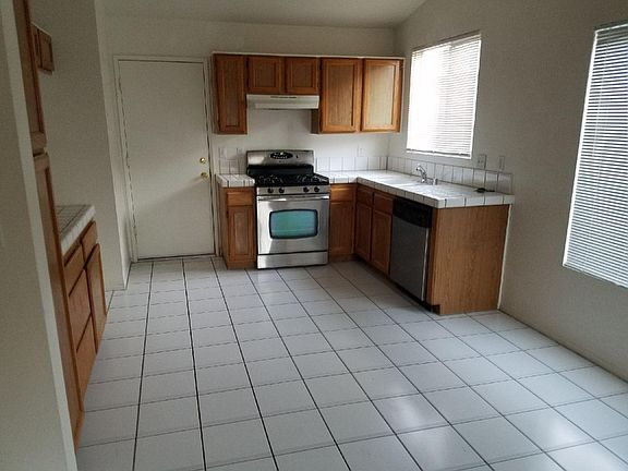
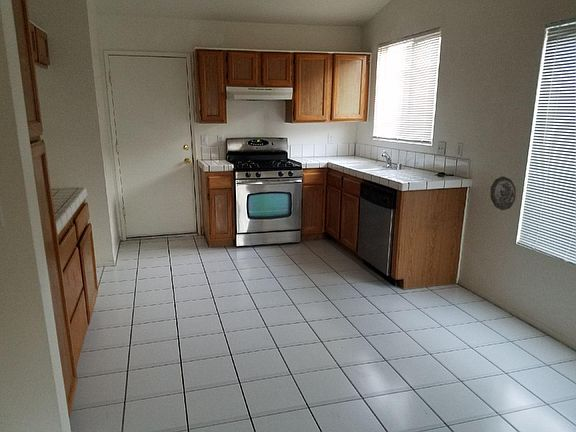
+ decorative plate (503, 193)
